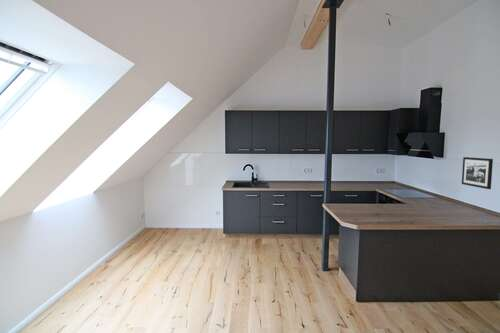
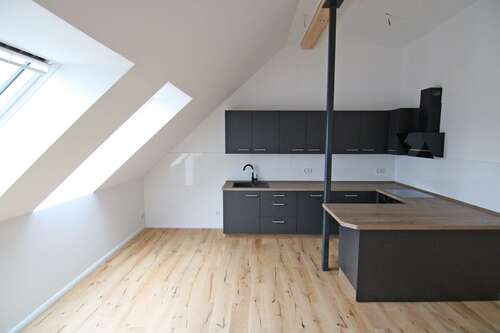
- picture frame (476, 172)
